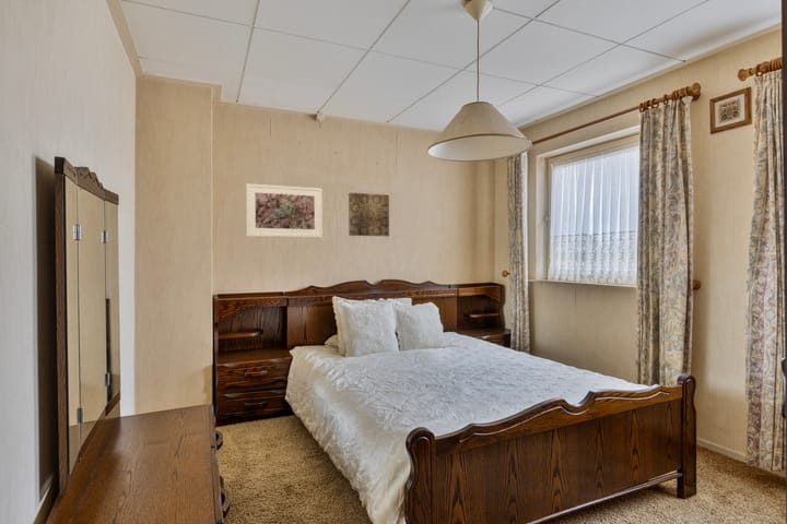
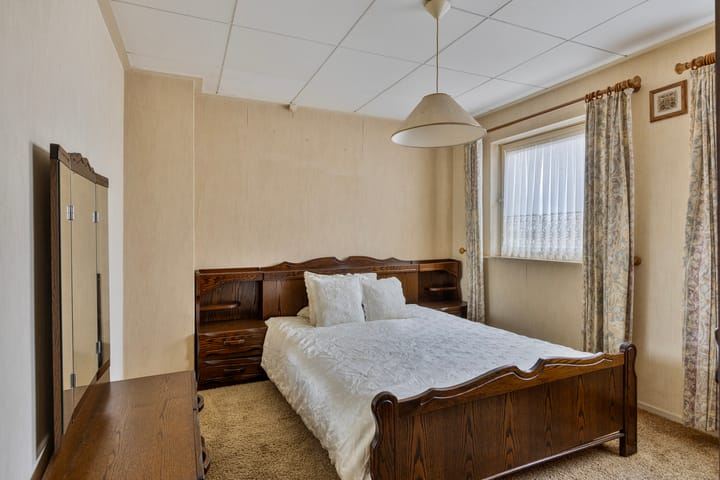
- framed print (285, 211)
- wall art (368, 214)
